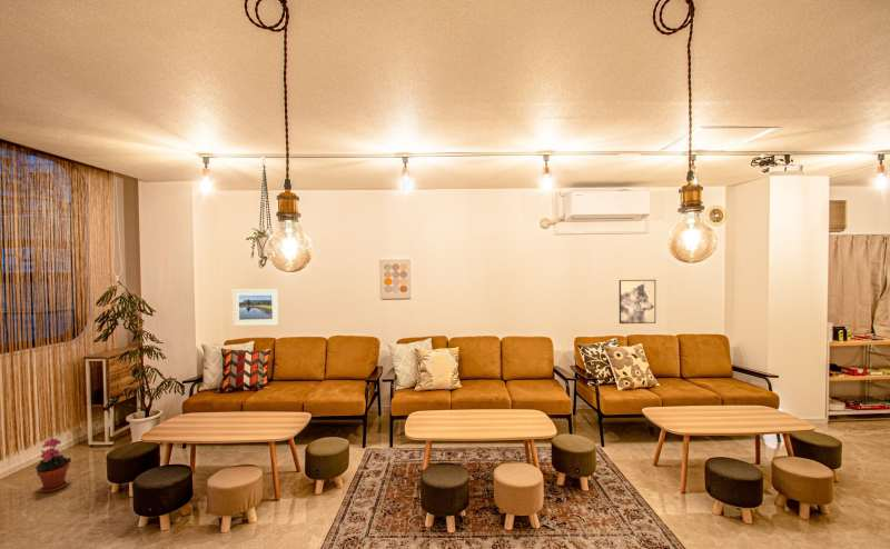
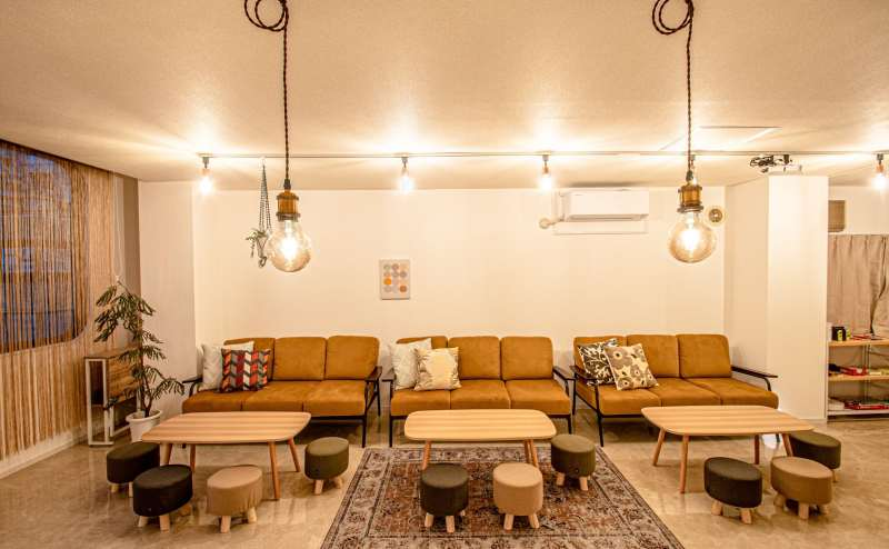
- potted plant (51, 463)
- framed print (255, 307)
- wall art (636, 301)
